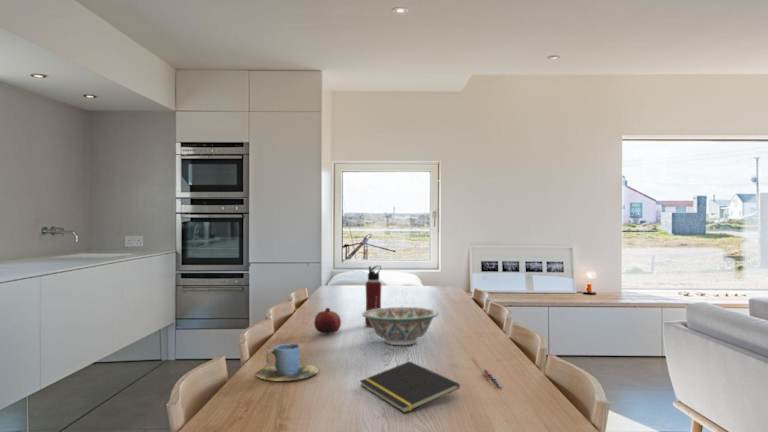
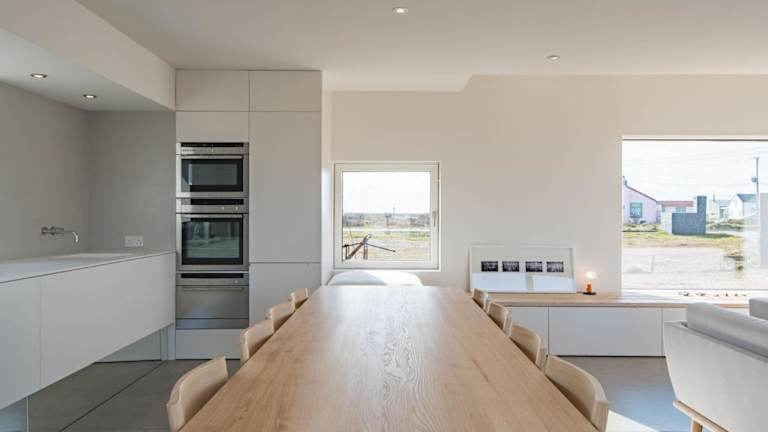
- cup (287, 359)
- pen (492, 377)
- fruit (327, 321)
- water bottle (373, 295)
- decorative bowl (400, 326)
- notepad (407, 384)
